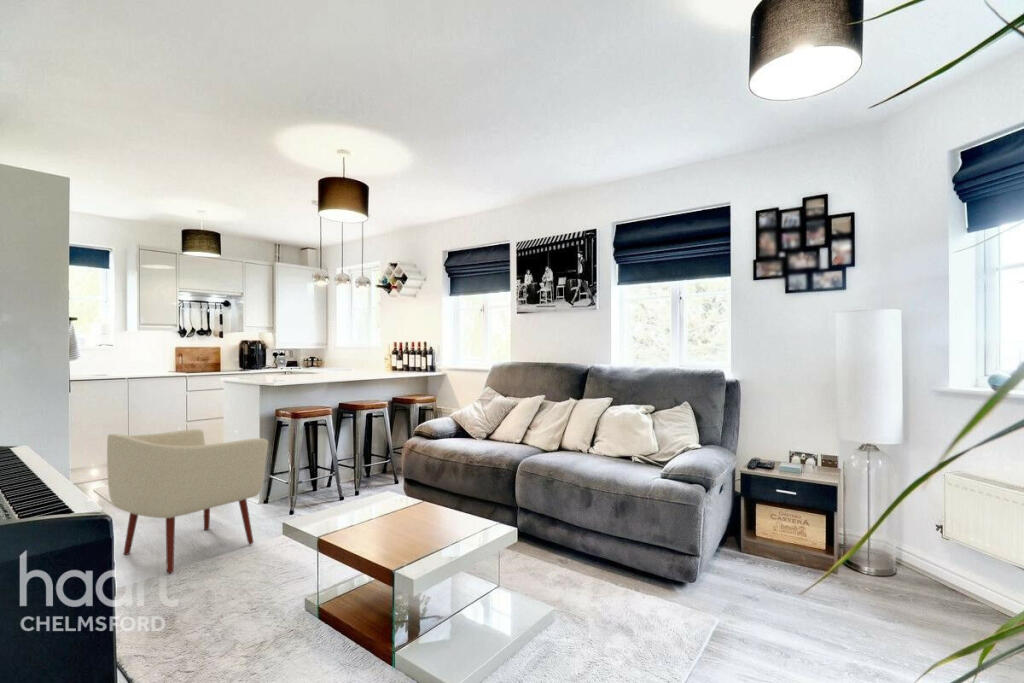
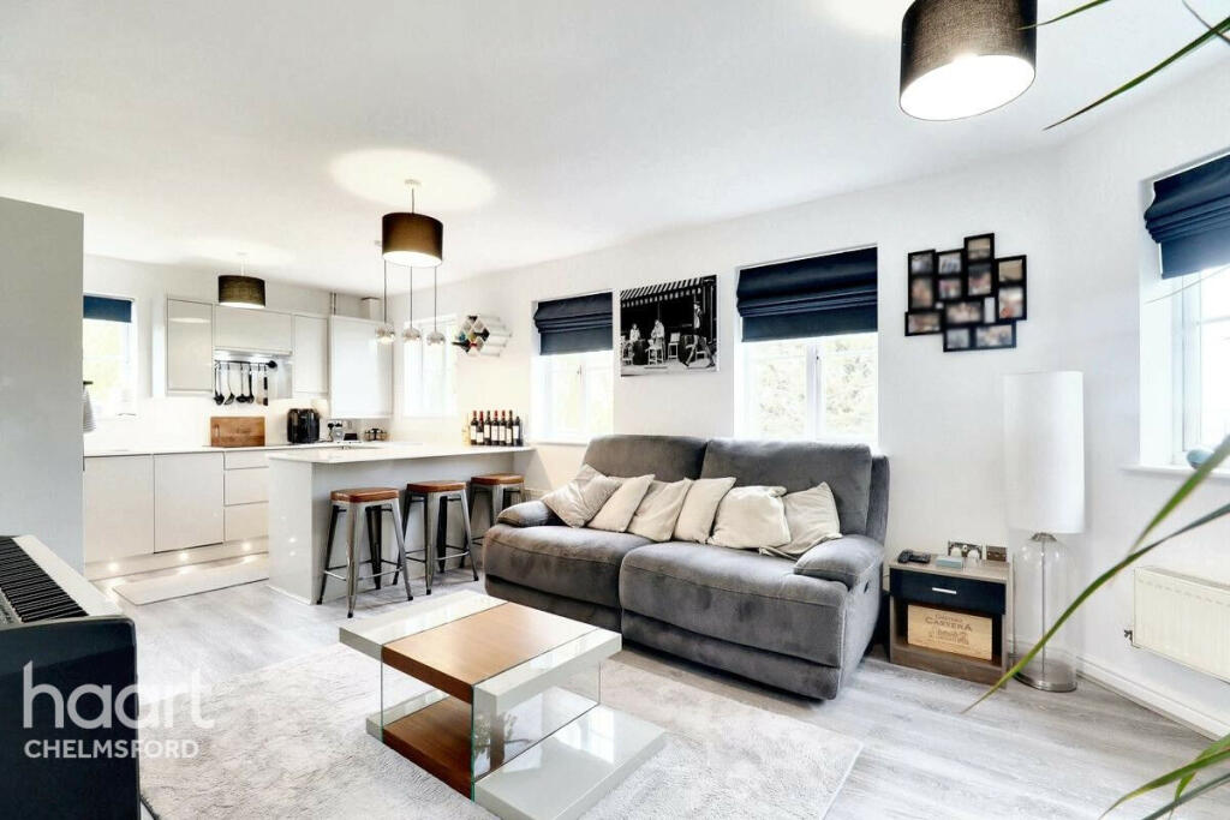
- armchair (180, 489)
